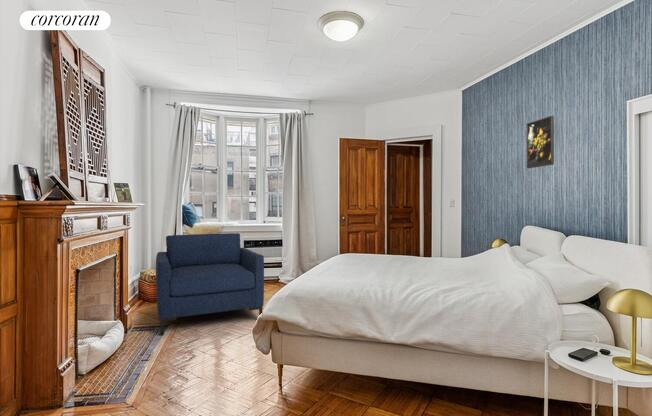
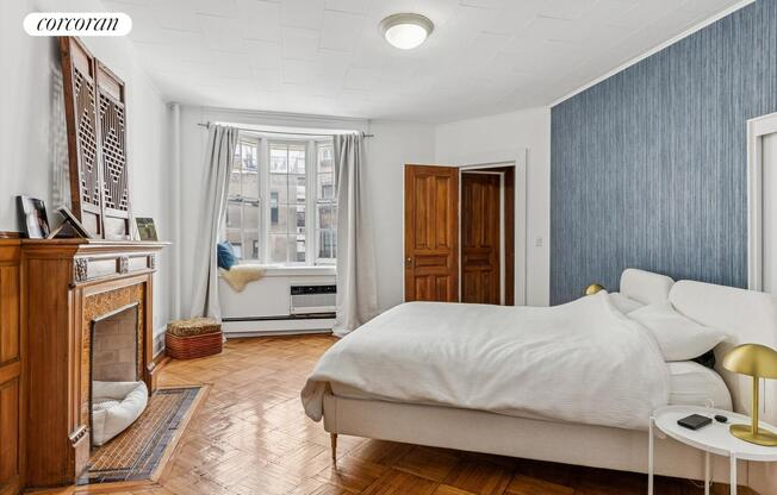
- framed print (539, 143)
- chair (208, 275)
